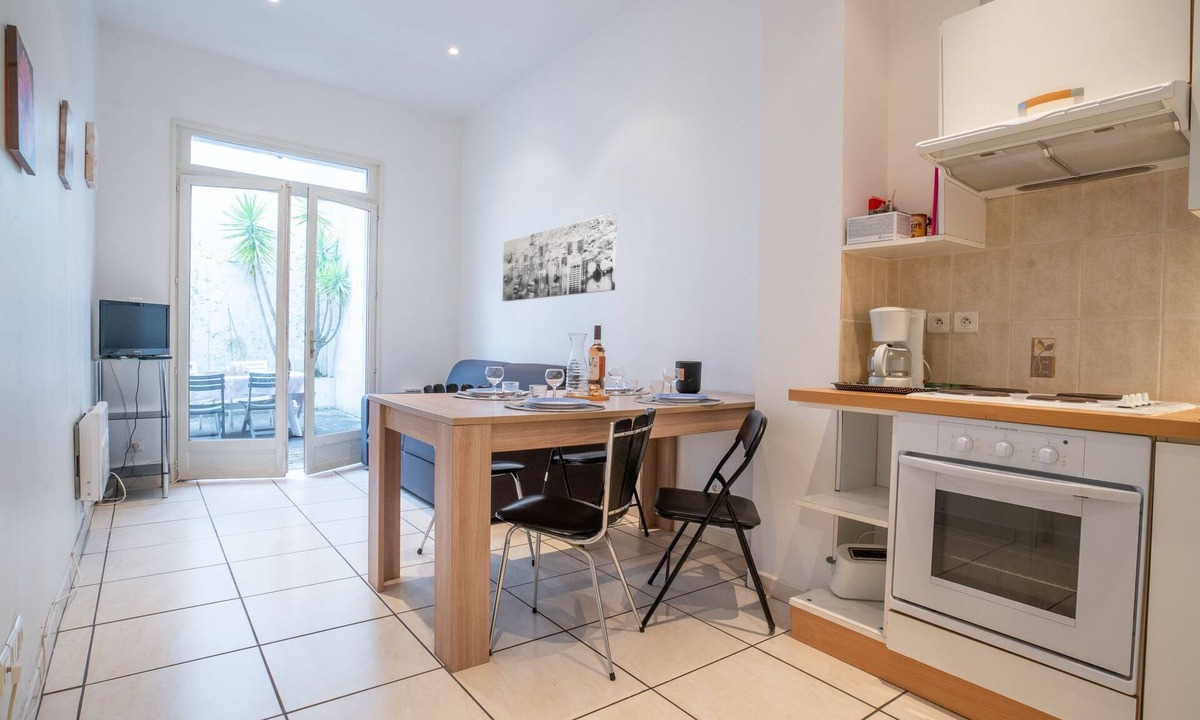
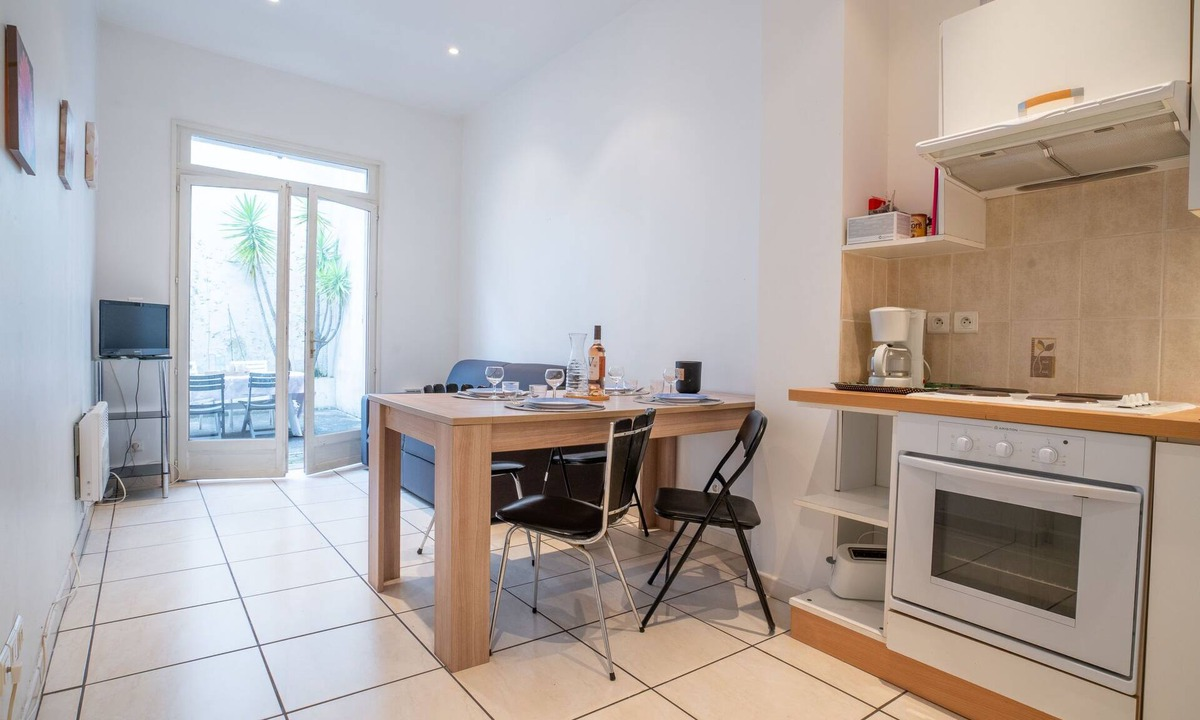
- wall art (552, 263)
